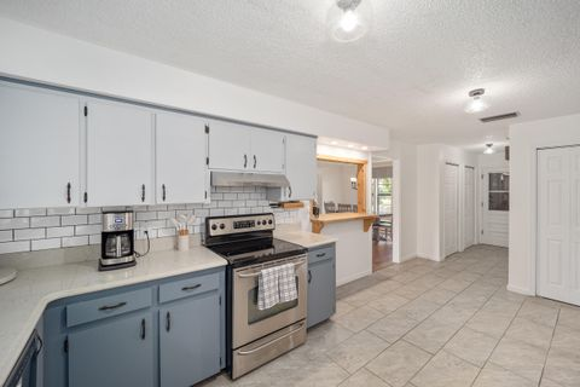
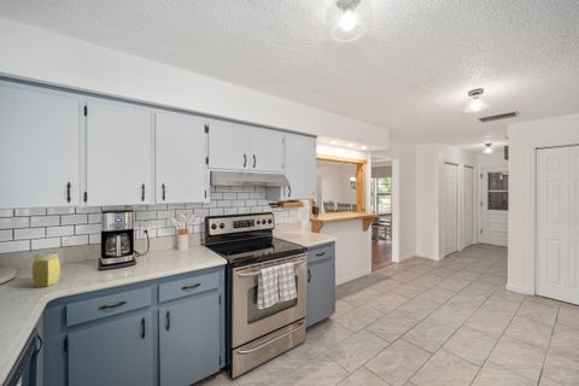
+ jar (46, 269)
